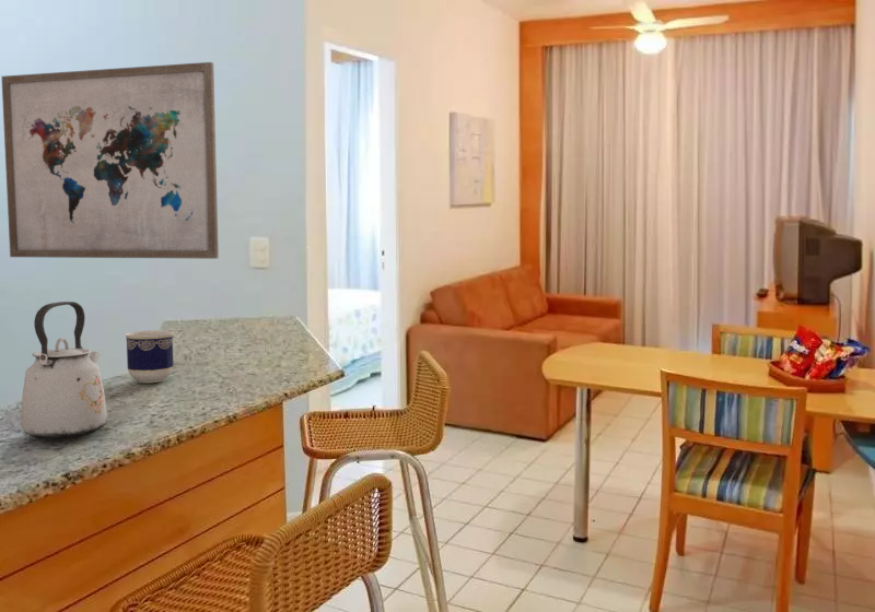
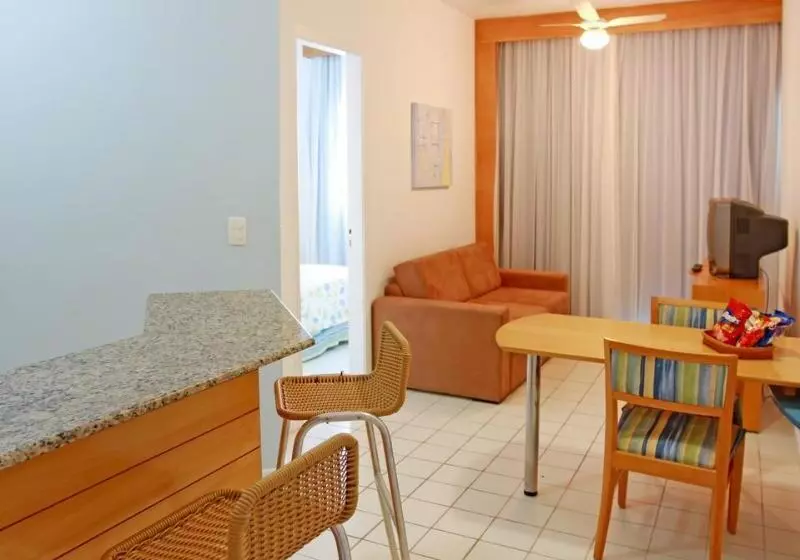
- cup (153, 355)
- wall art (106, 164)
- kettle (71, 366)
